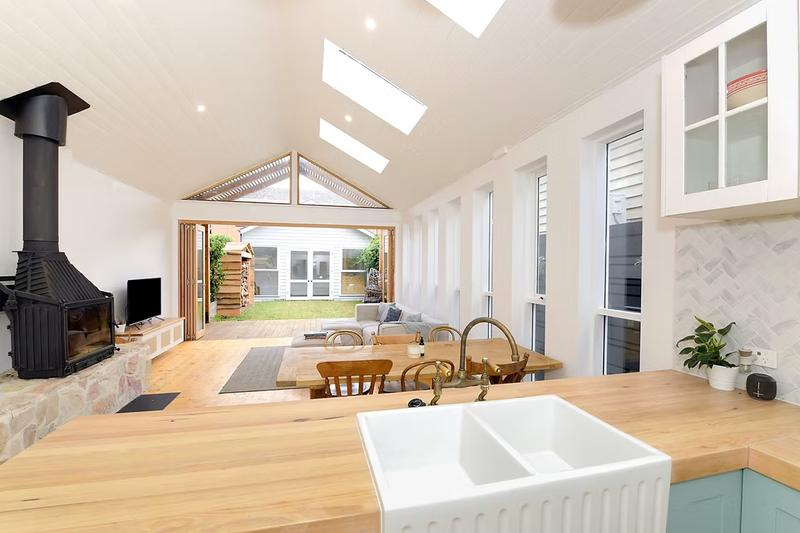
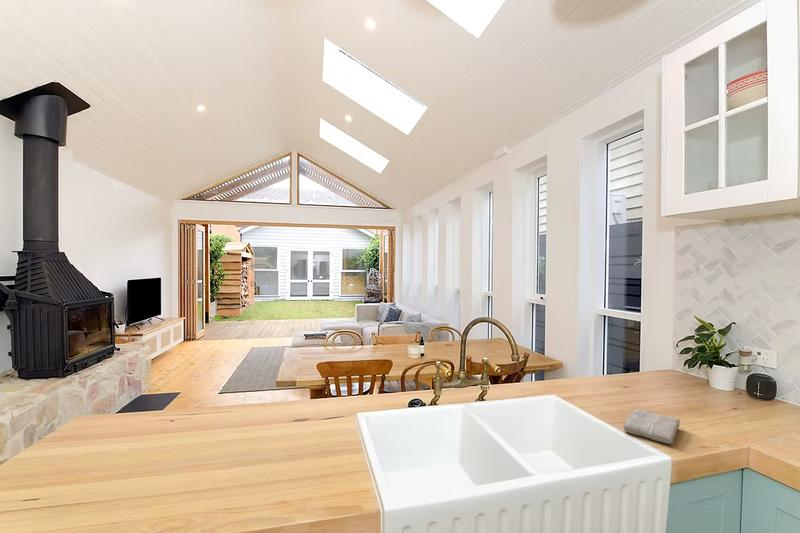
+ washcloth (652, 424)
